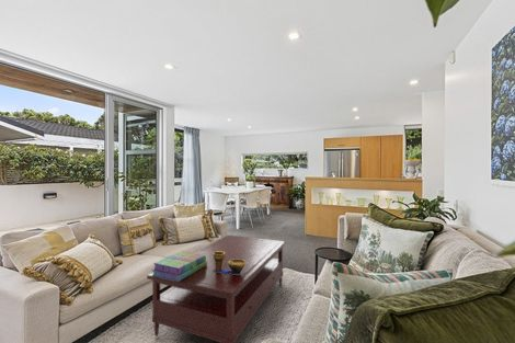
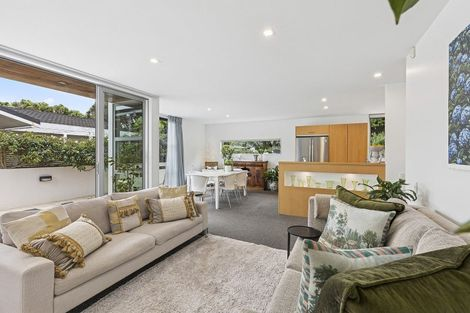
- coffee table (229, 281)
- decorative bowl (228, 262)
- stack of books (181, 264)
